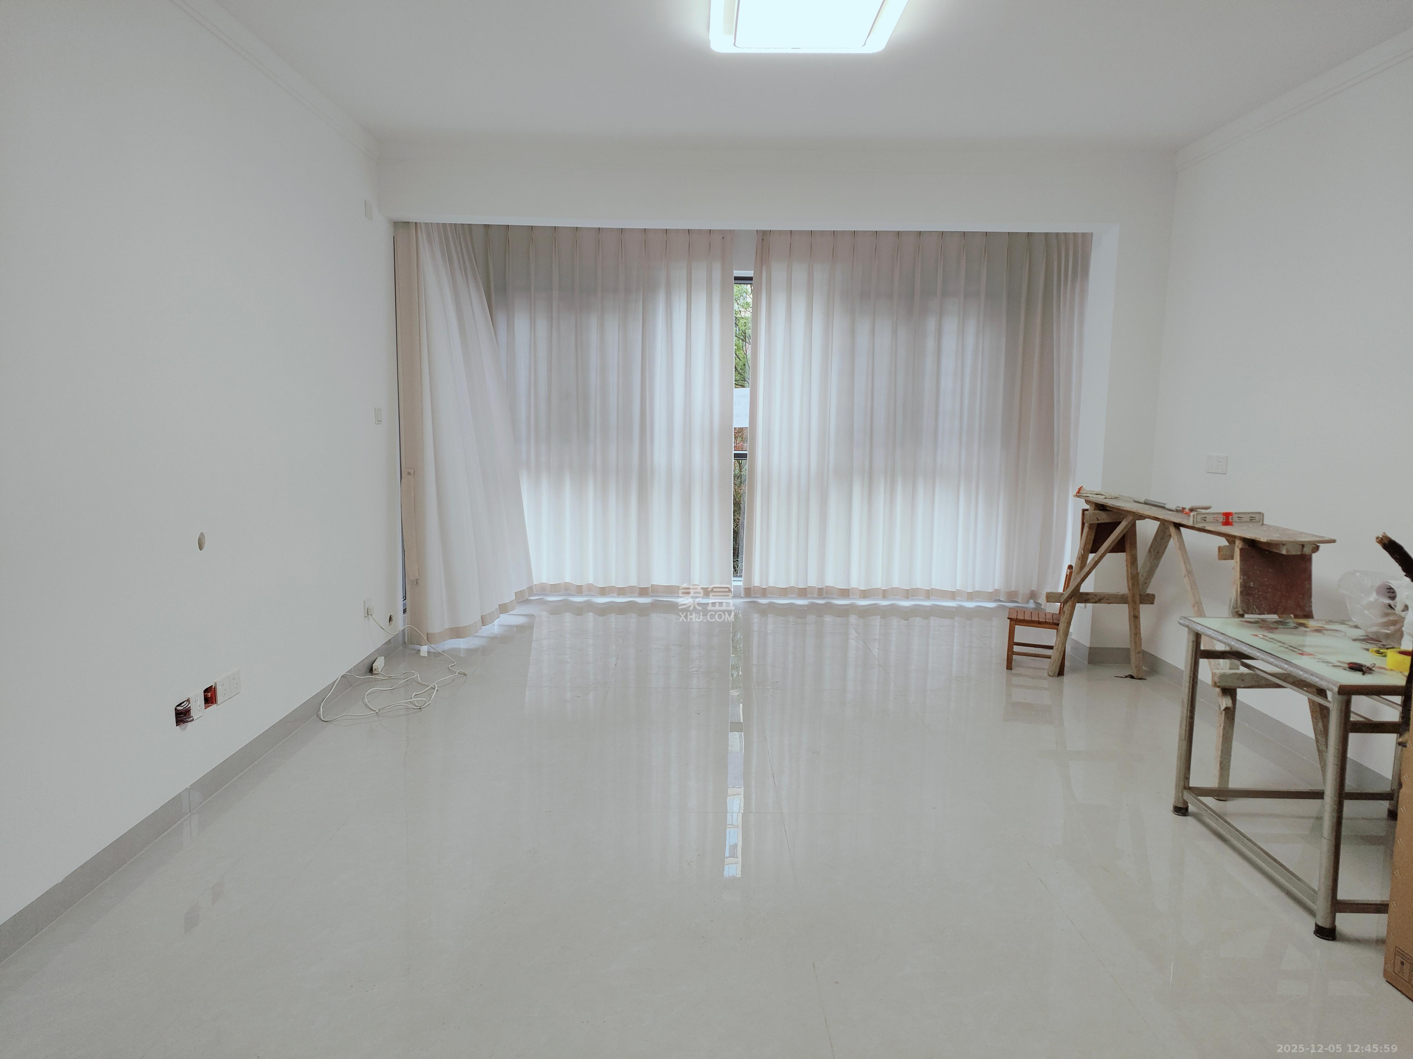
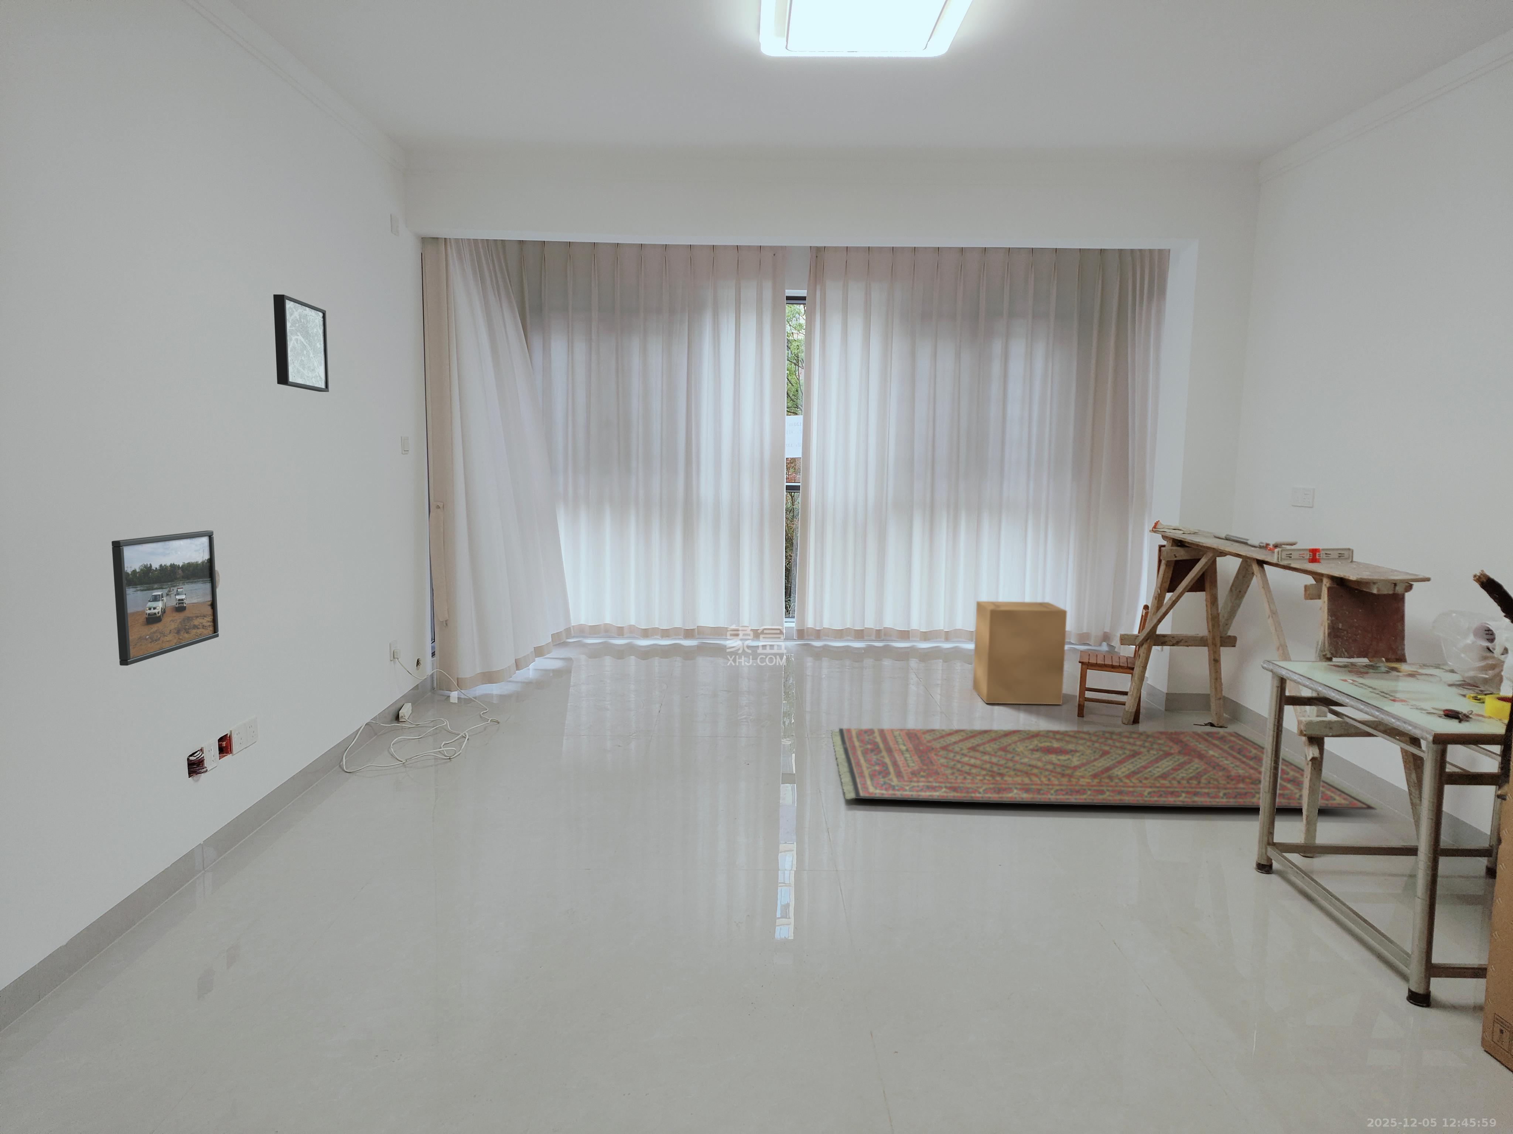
+ wall art (303, 345)
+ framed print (170, 593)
+ cardboard box (1019, 652)
+ area rug (1059, 752)
